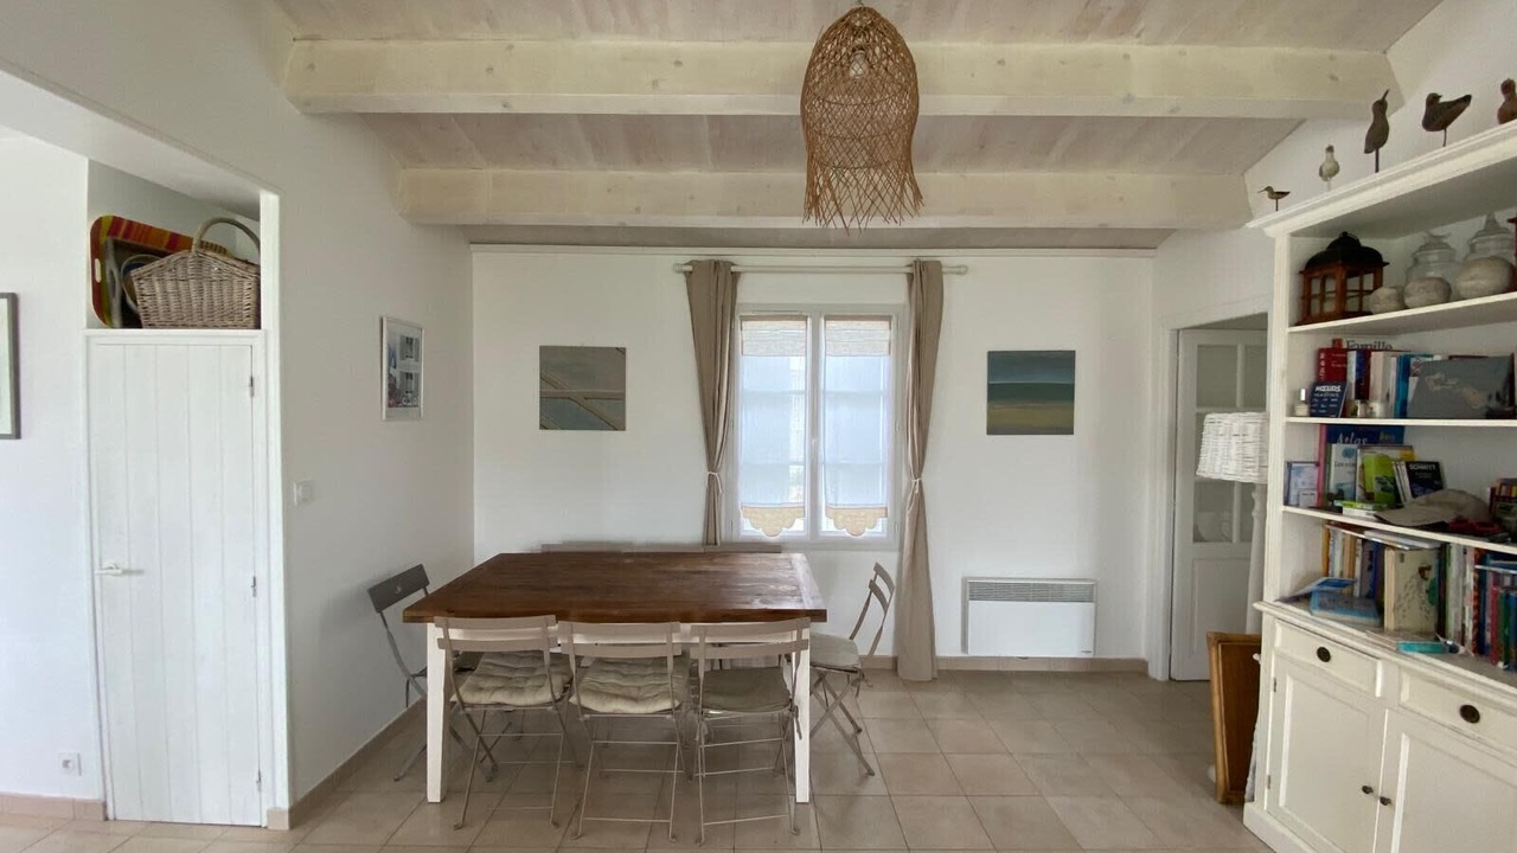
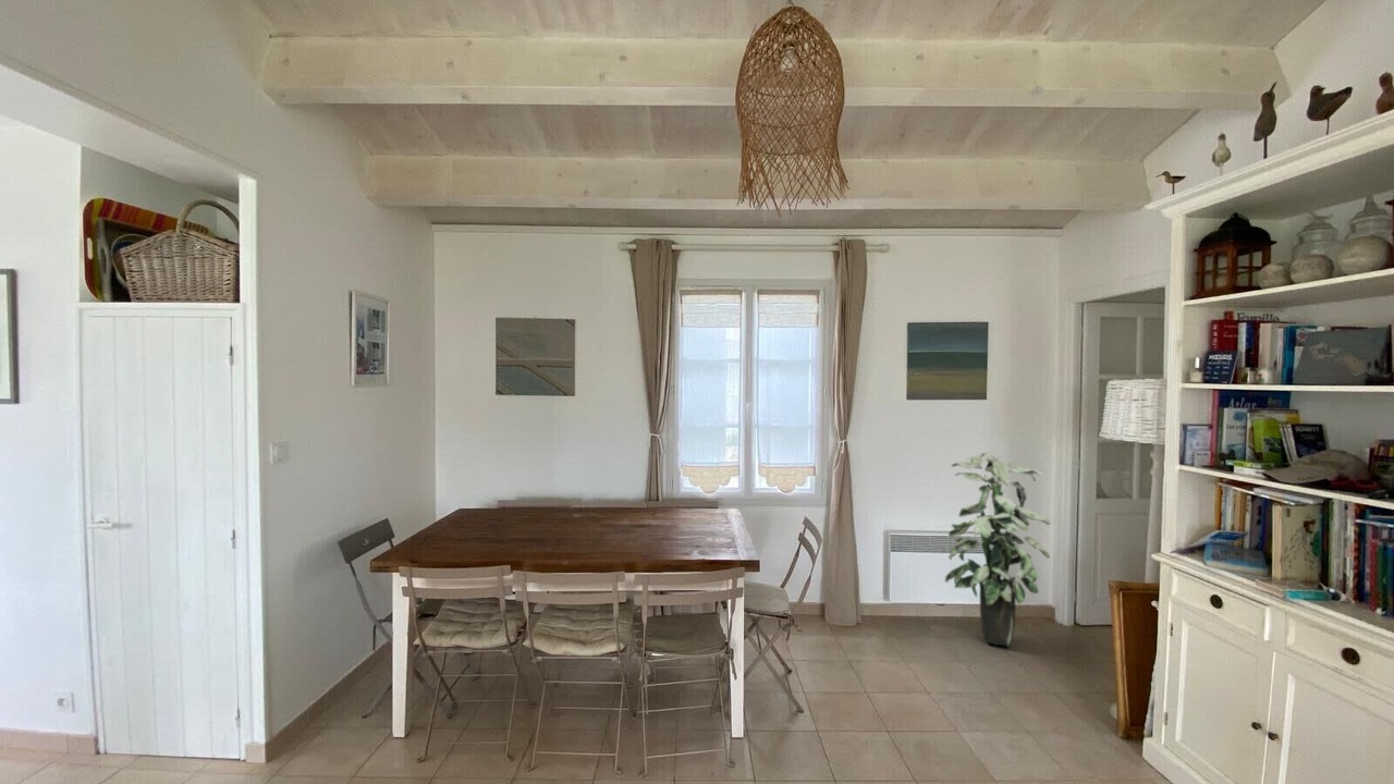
+ indoor plant (992, 544)
